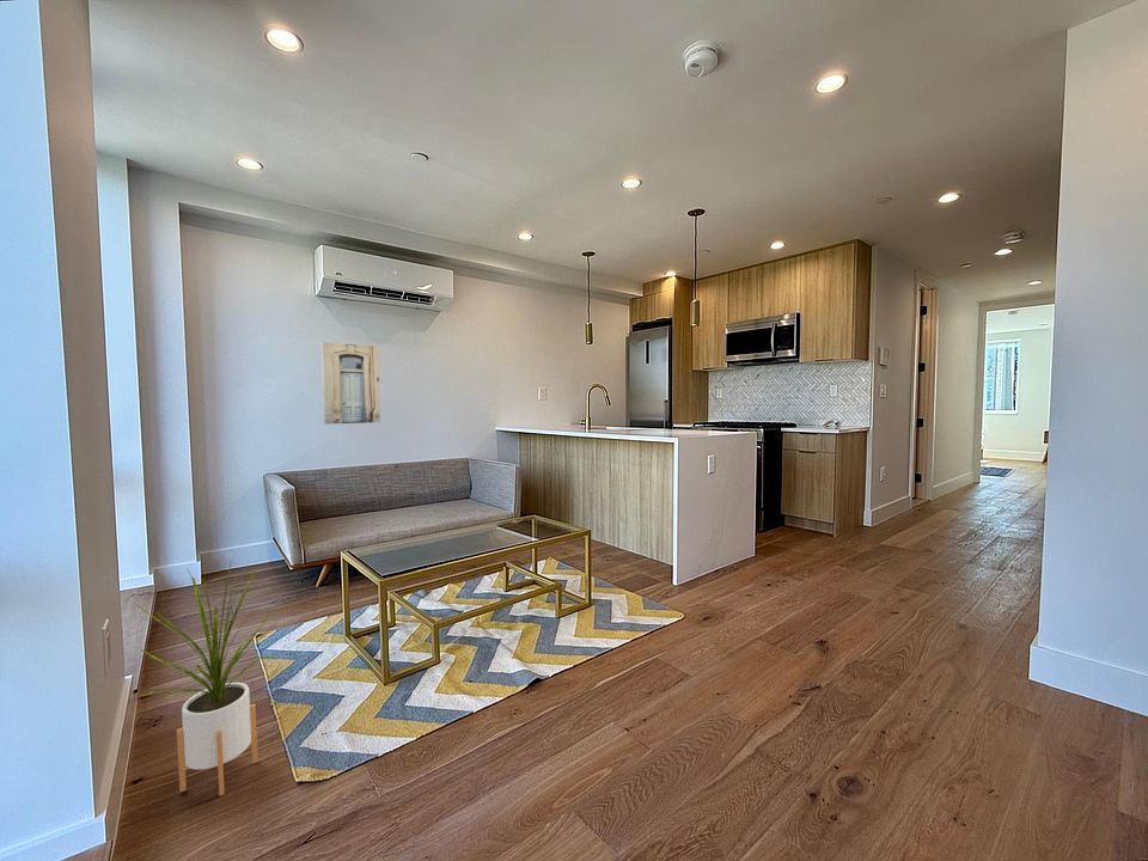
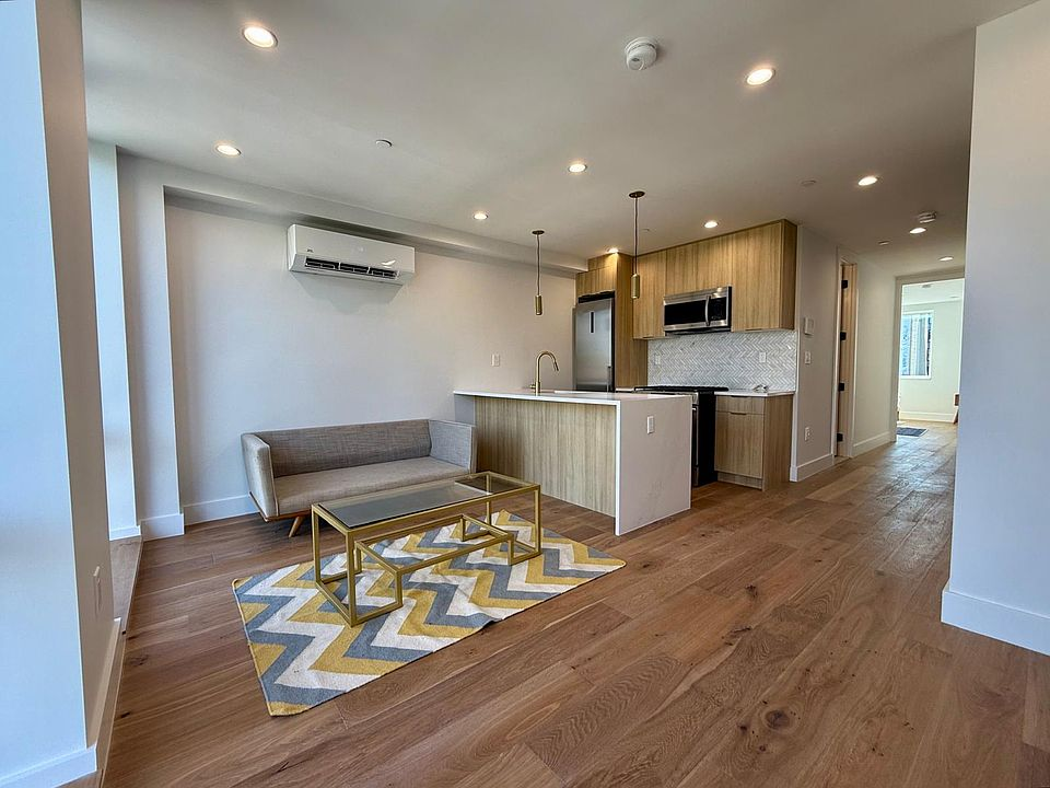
- wall art (352, 384)
- house plant (212, 672)
